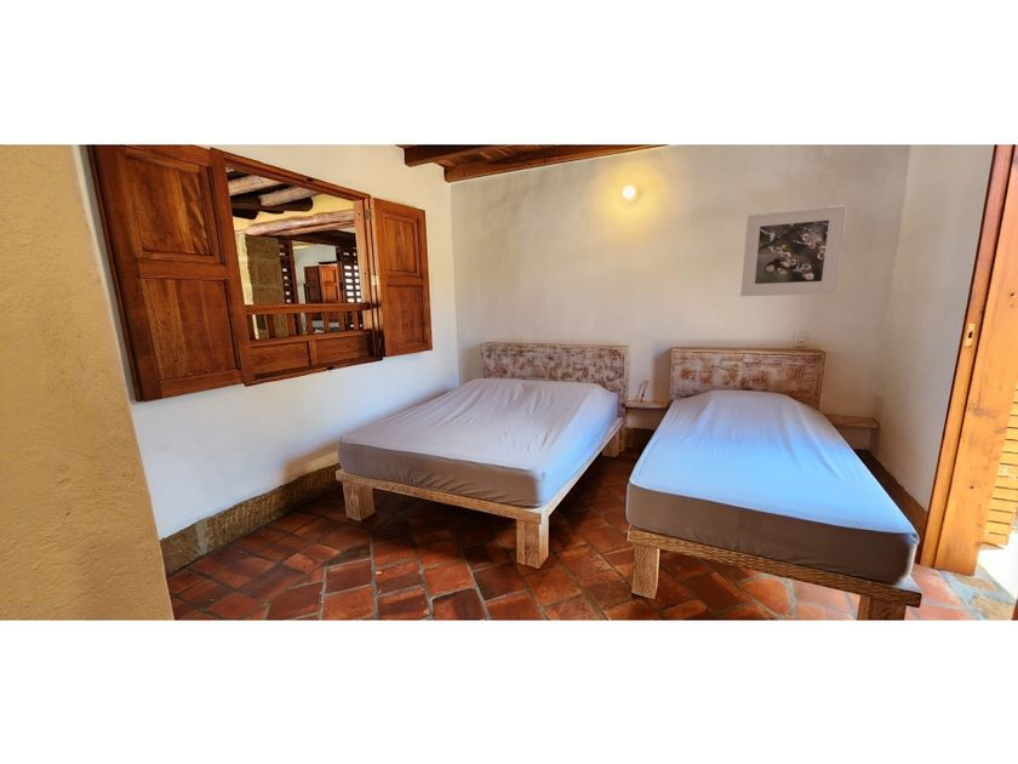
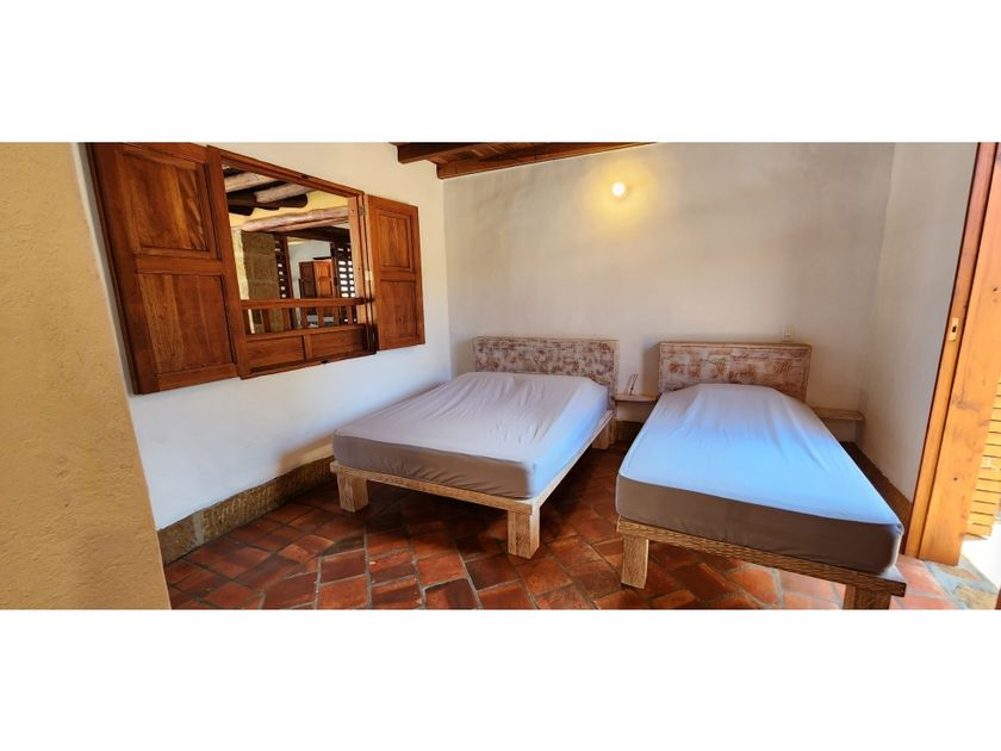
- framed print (790, 253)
